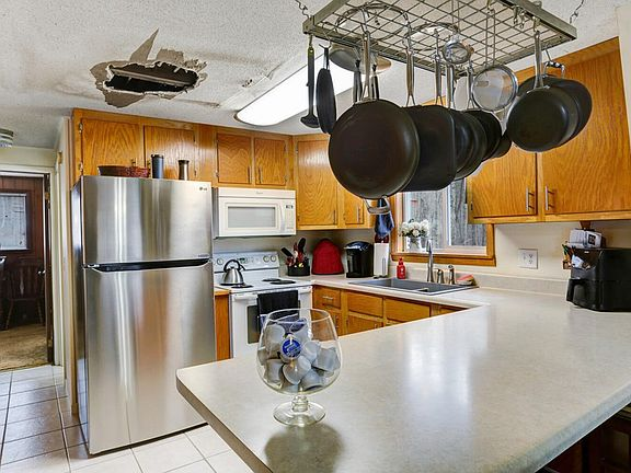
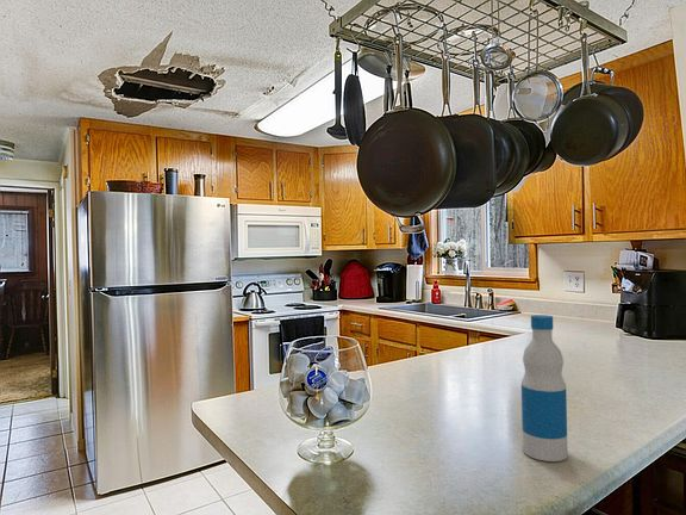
+ bottle (543, 384)
